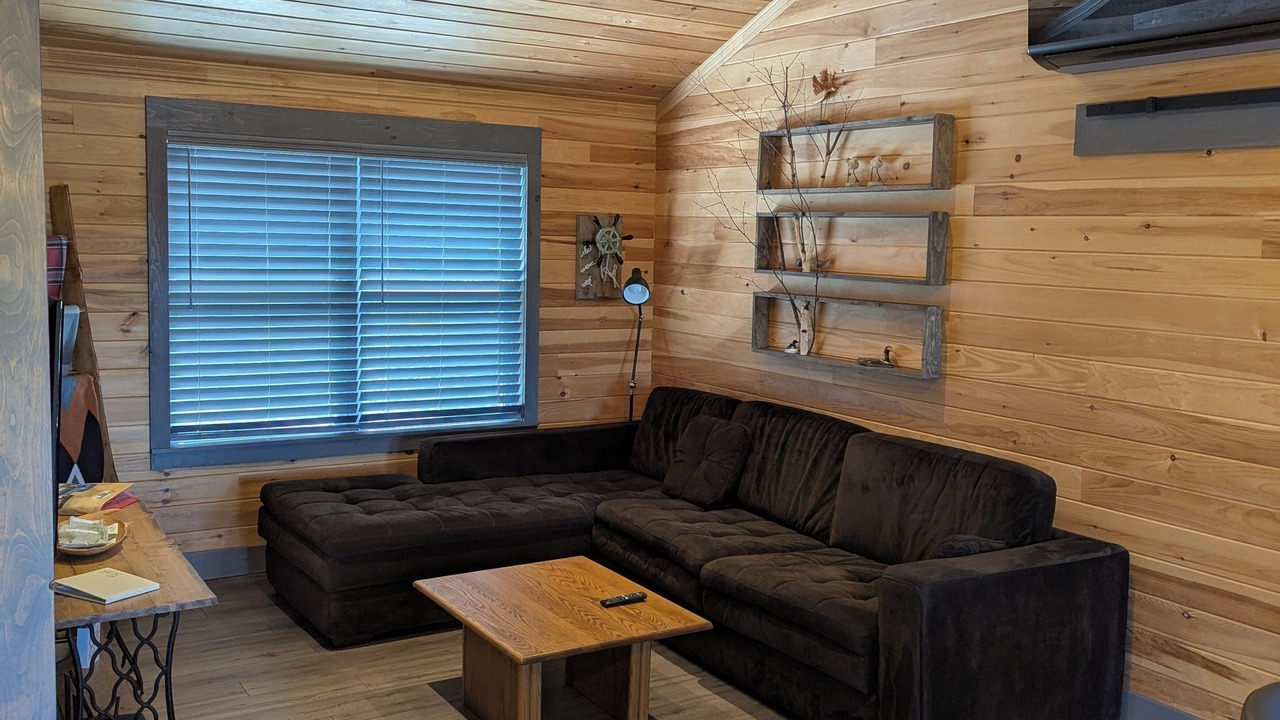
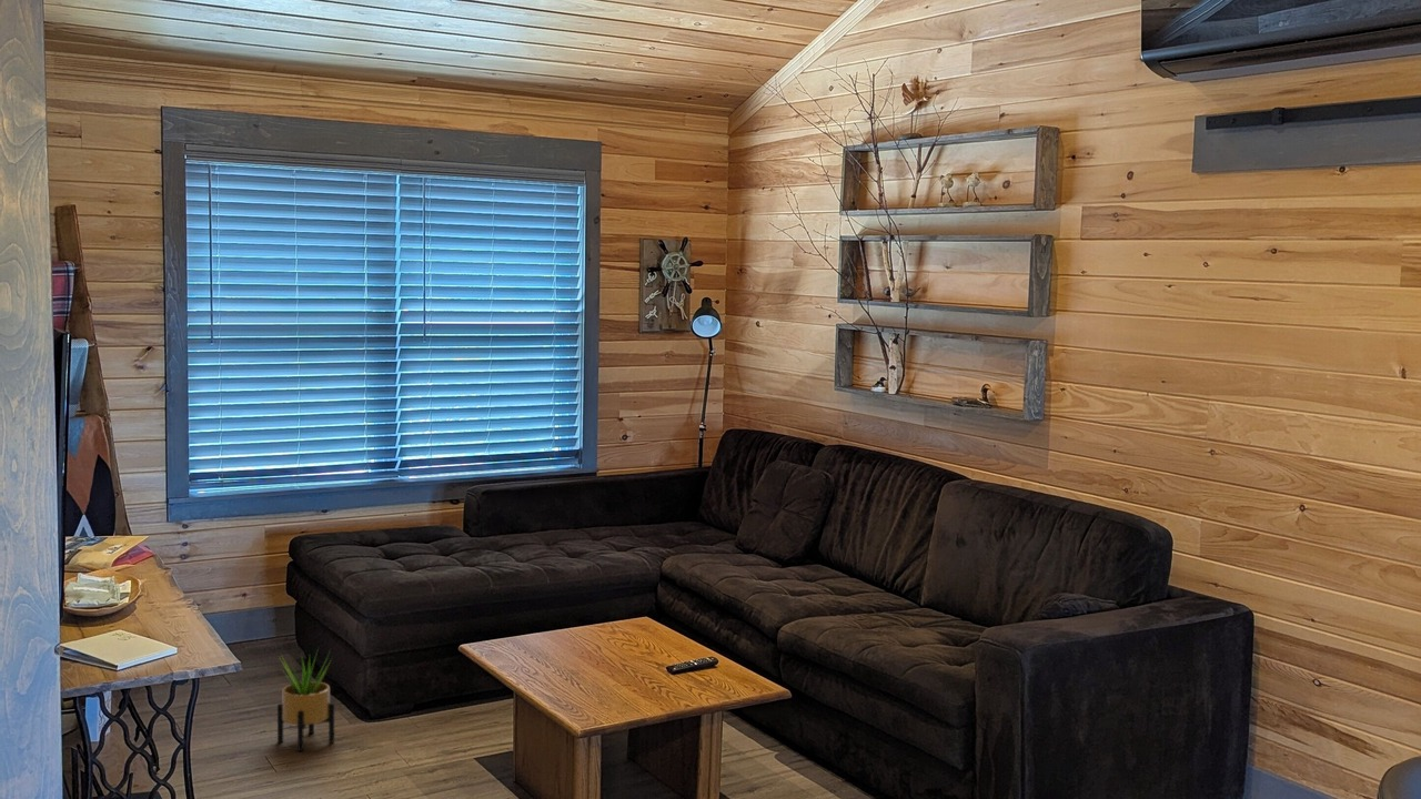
+ potted plant (305, 696)
